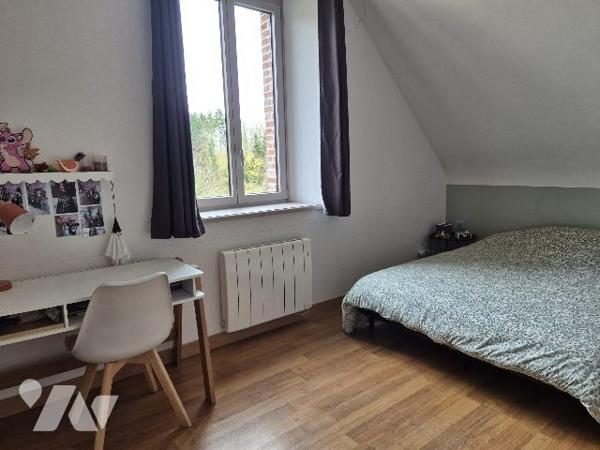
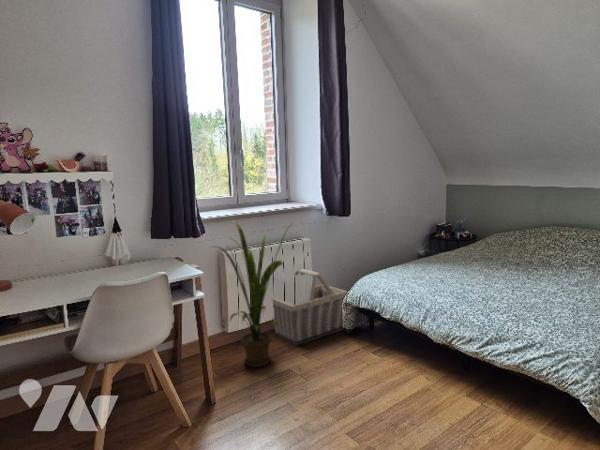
+ basket (309, 301)
+ house plant (246, 292)
